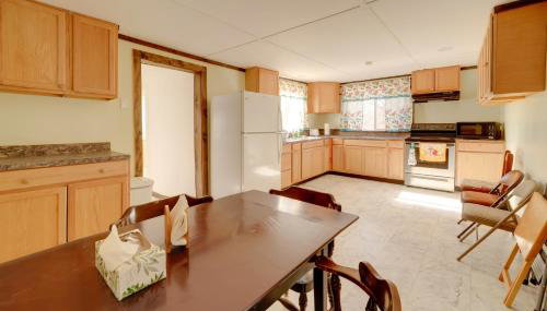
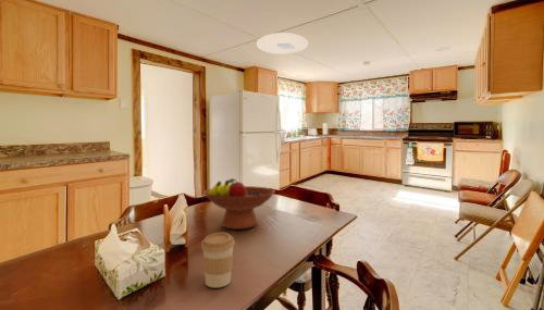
+ ceiling light (282, 41)
+ fruit bowl (239, 200)
+ coffee cup (218, 258)
